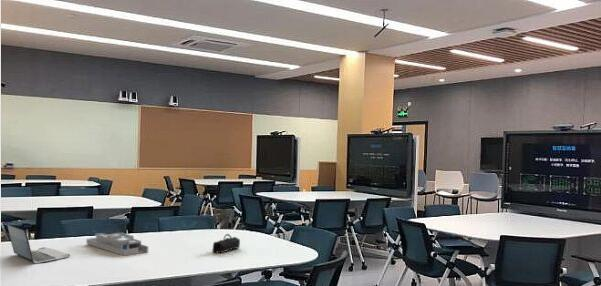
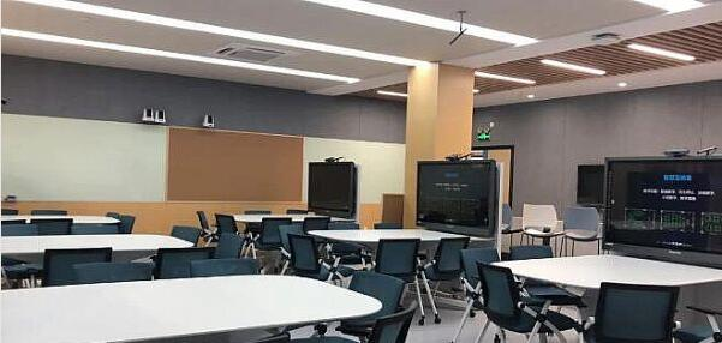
- laptop (28, 241)
- desk organizer (116, 241)
- pencil case (226, 242)
